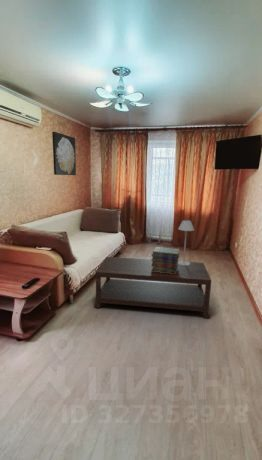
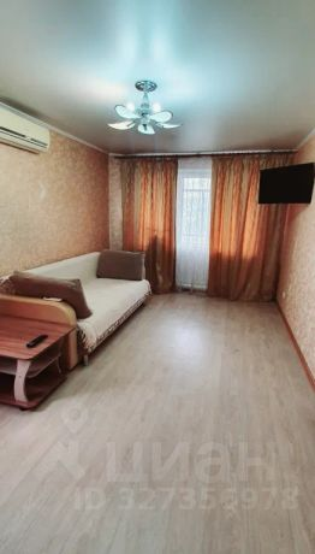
- wall art (65, 155)
- table lamp (185, 242)
- book stack (165, 259)
- coffee table (152, 284)
